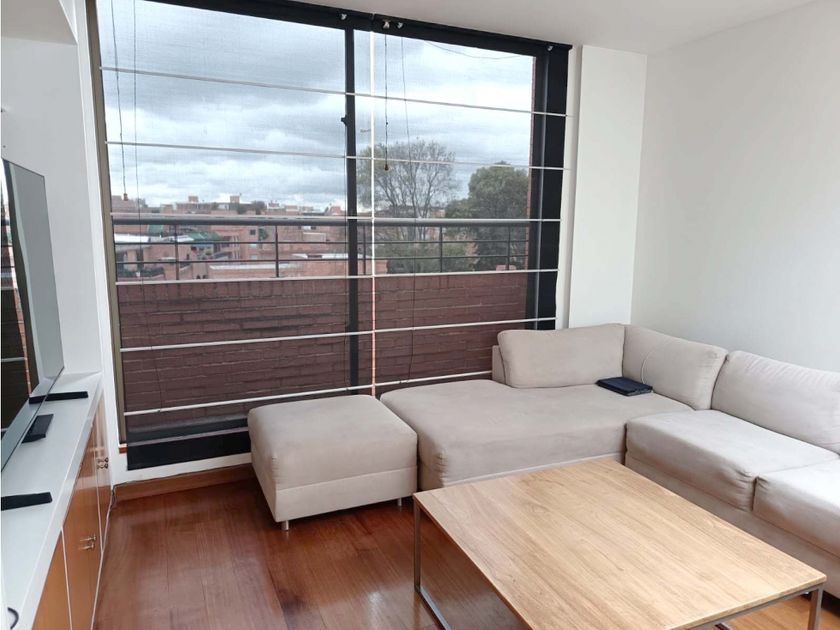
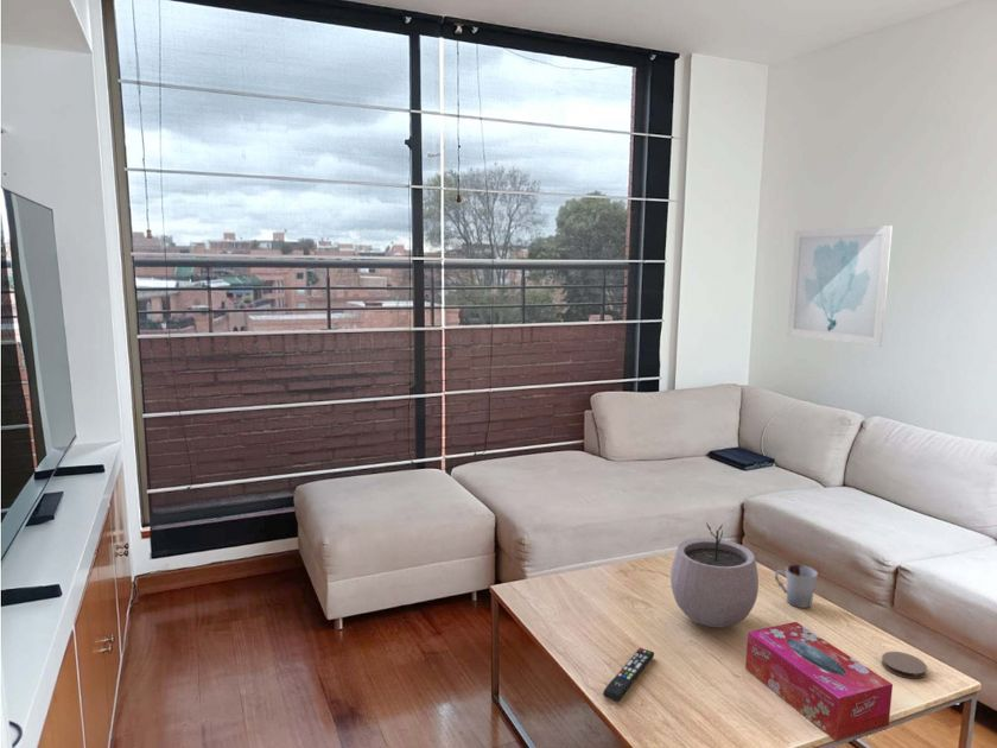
+ wall art (836, 285)
+ remote control (629, 672)
+ tissue box (813, 676)
+ coaster (903, 664)
+ cup (794, 584)
+ plant pot (713, 571)
